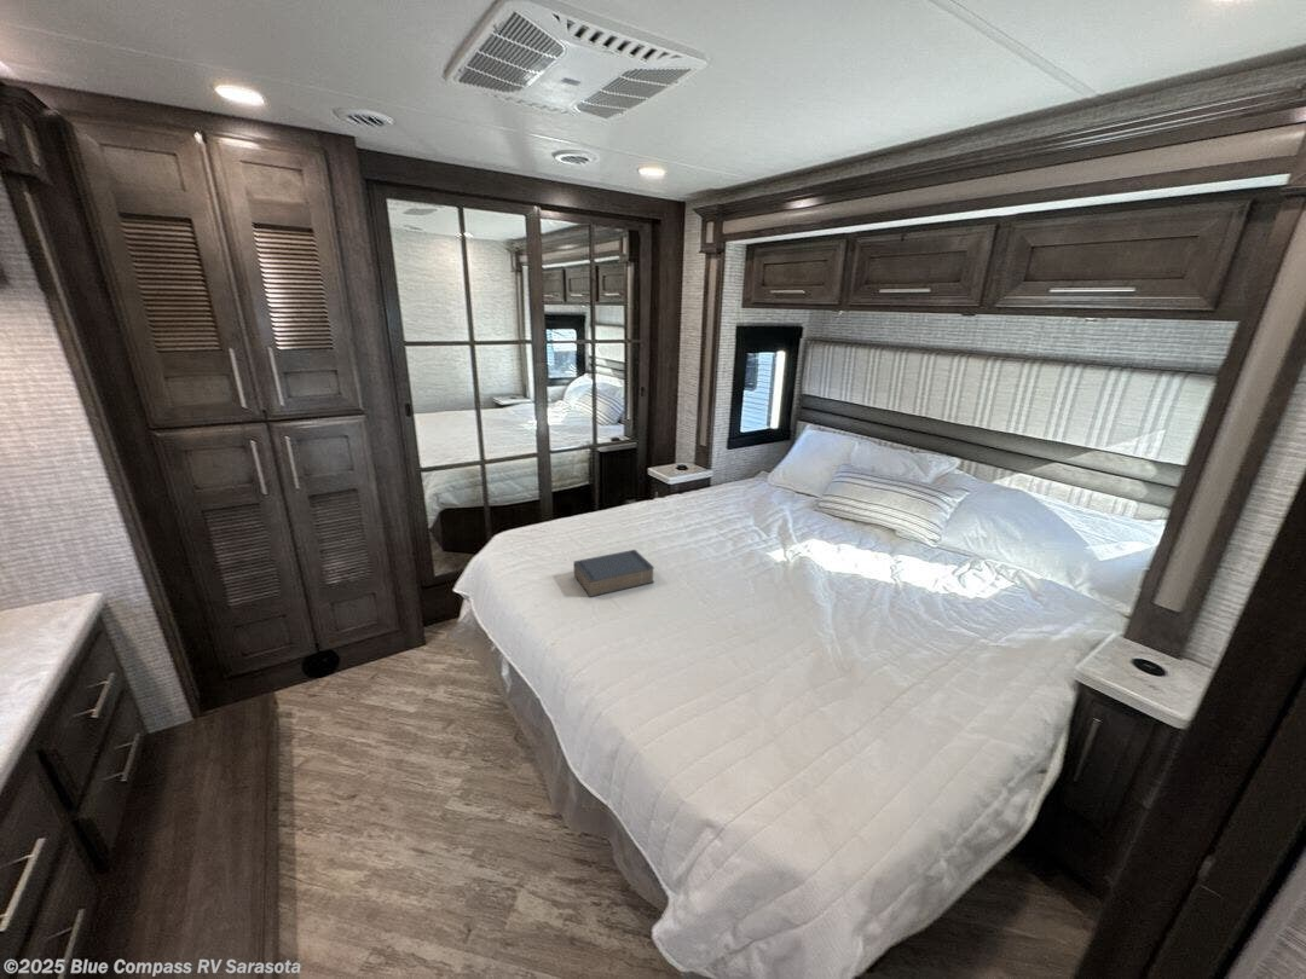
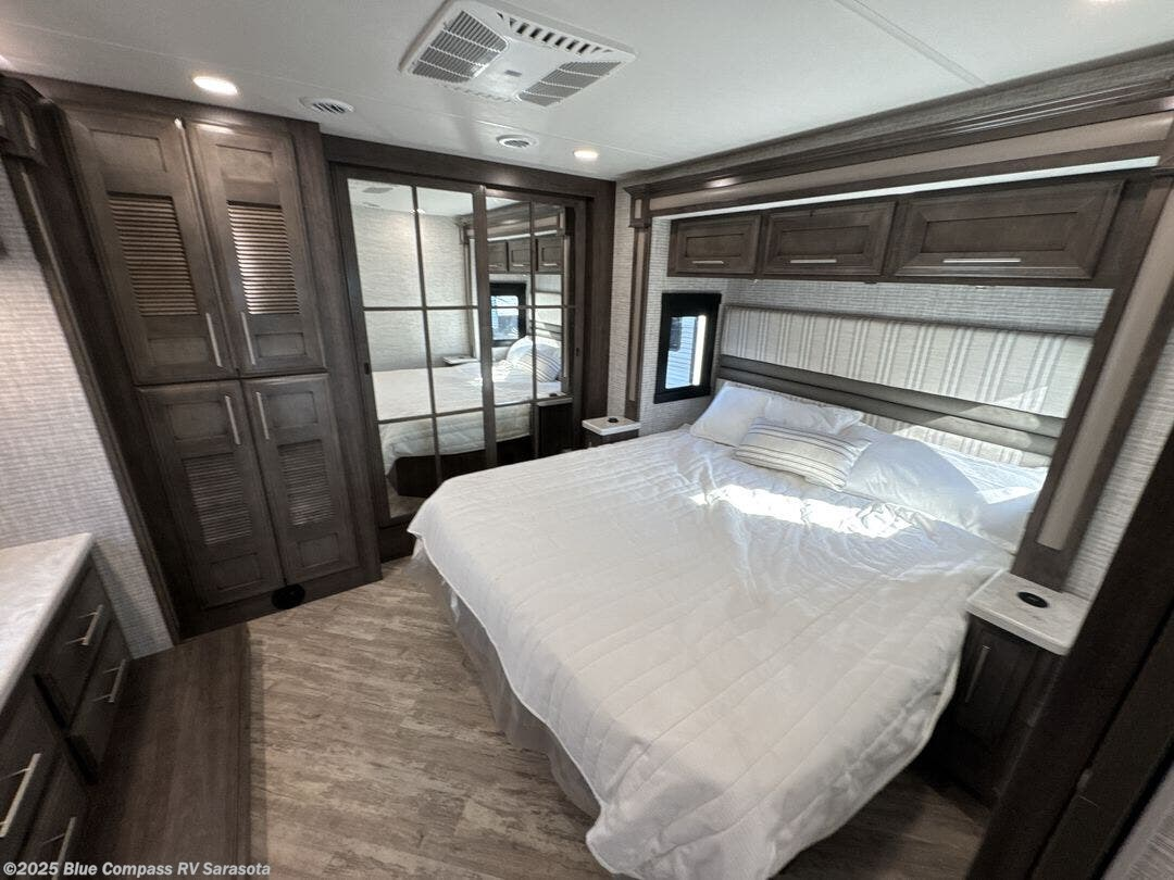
- book (613, 570)
